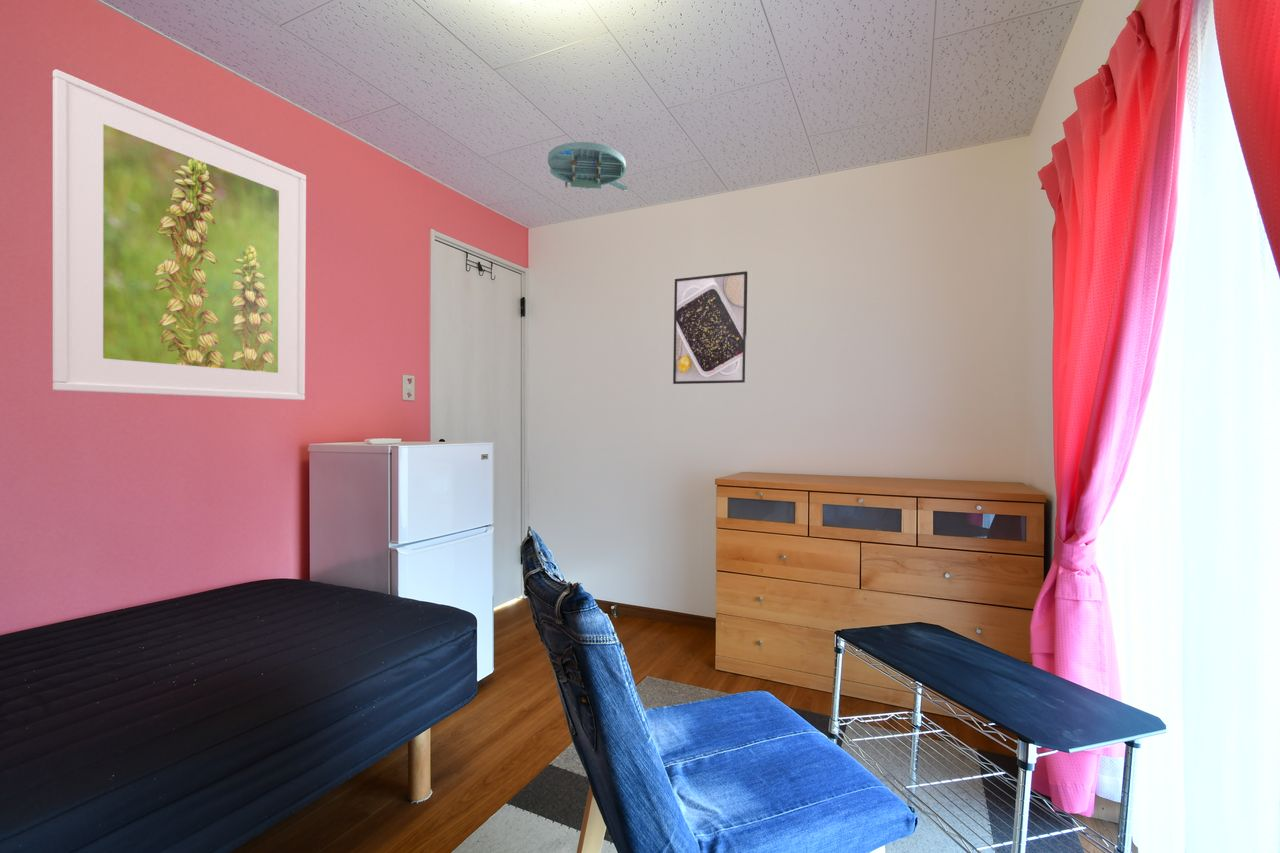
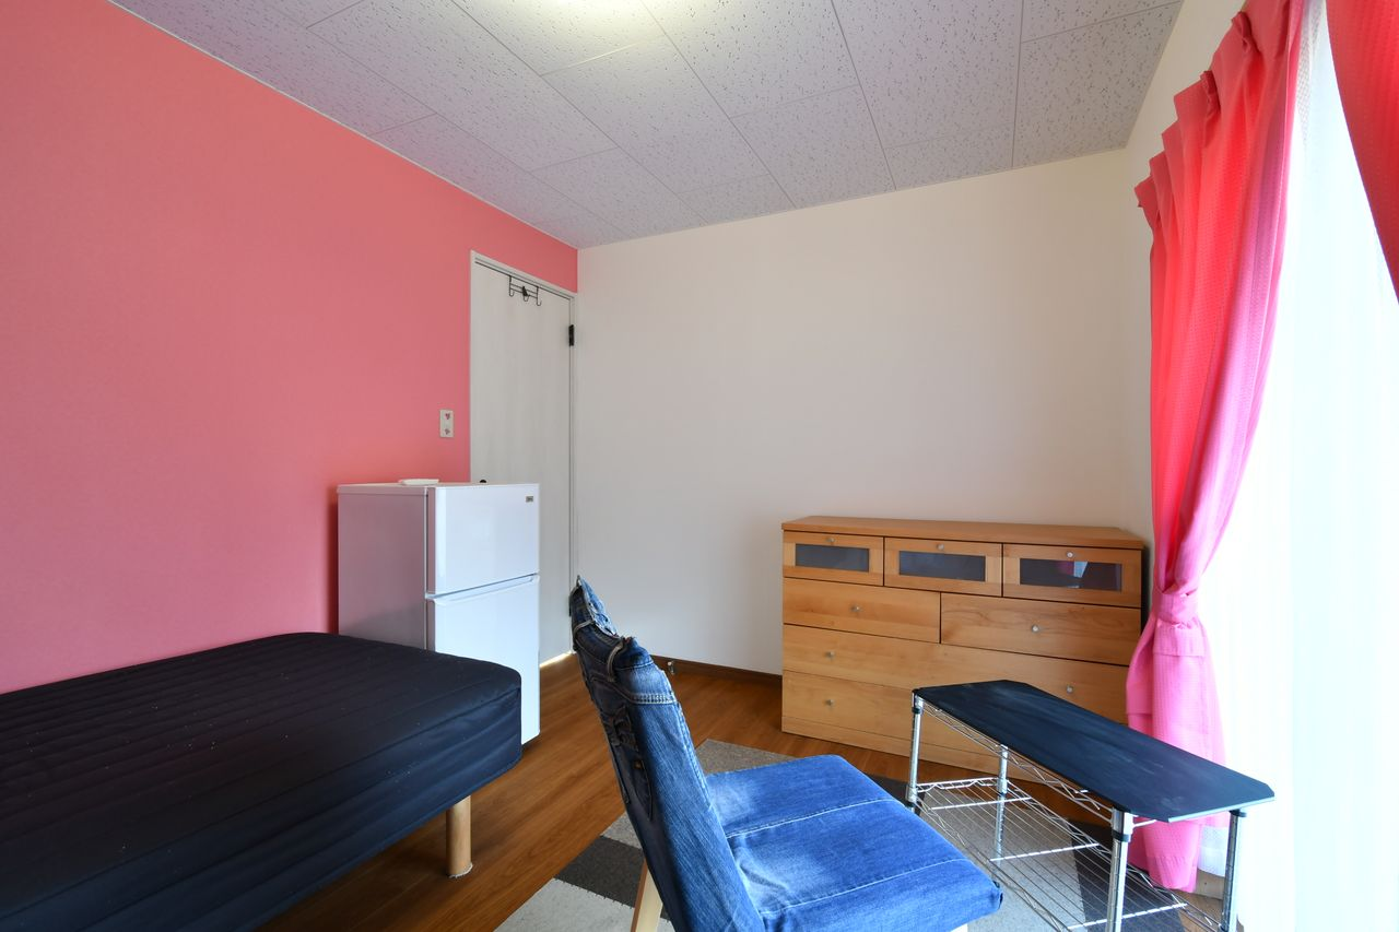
- ceiling light (589, 158)
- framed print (709, 329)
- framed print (201, 264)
